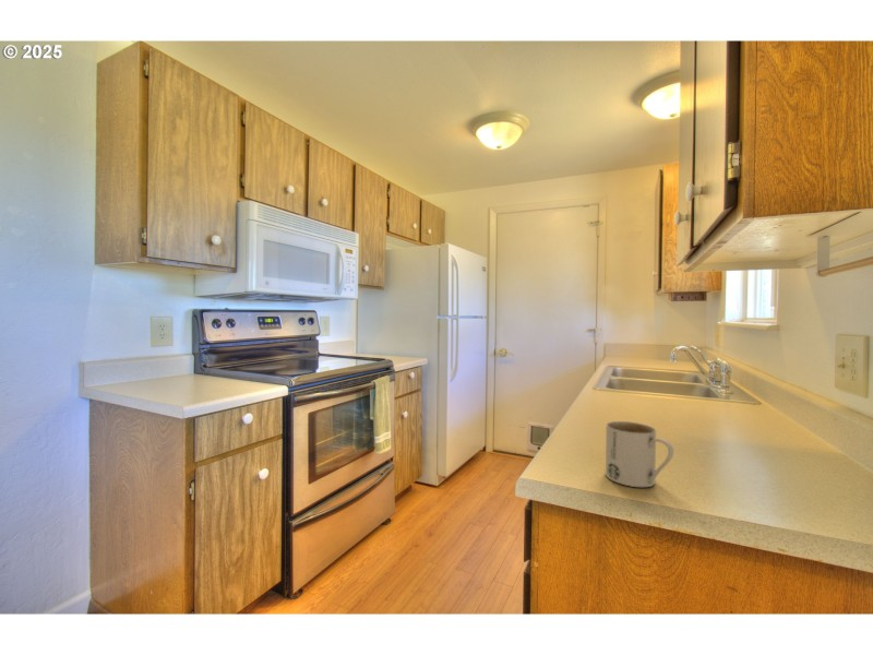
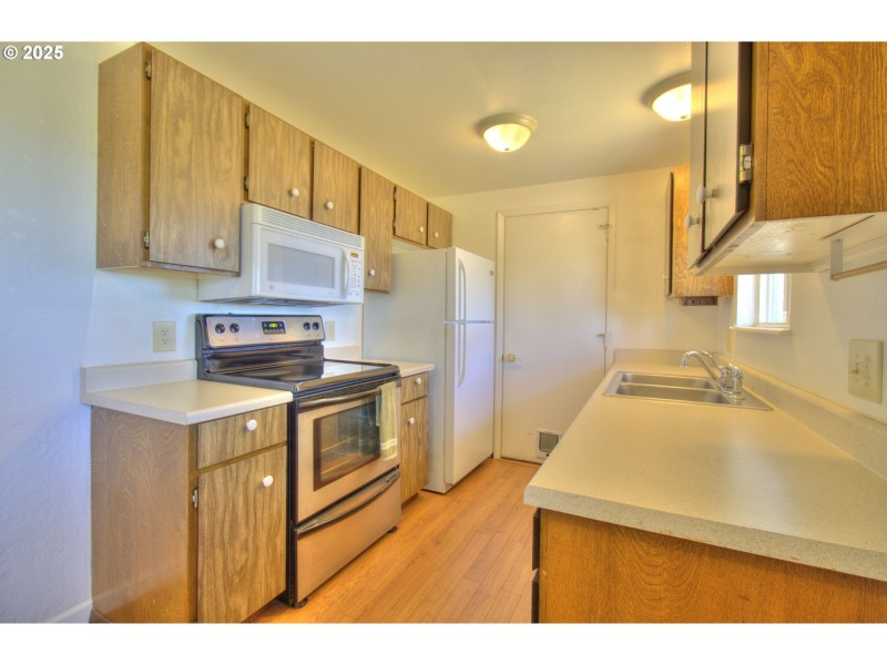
- mug (638, 455)
